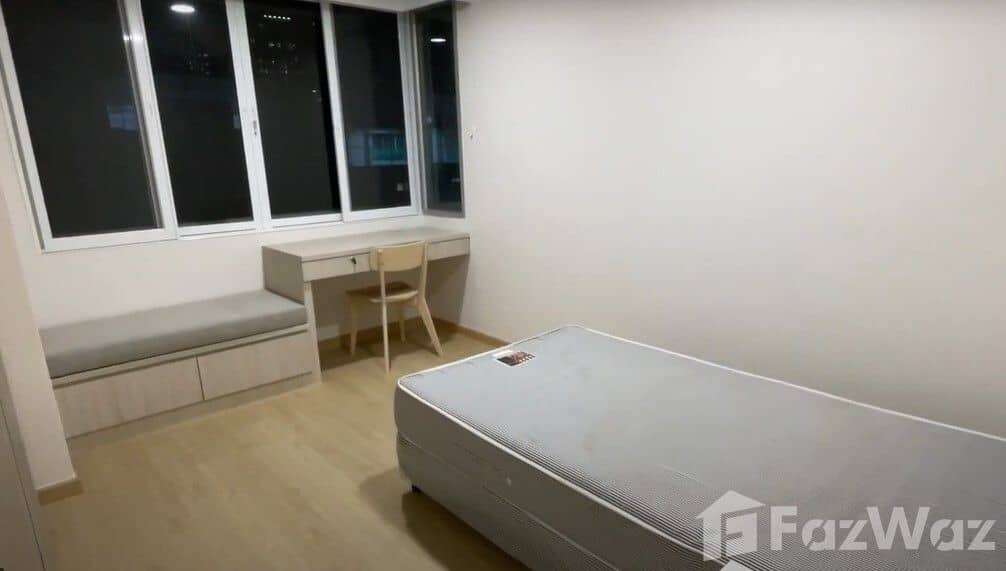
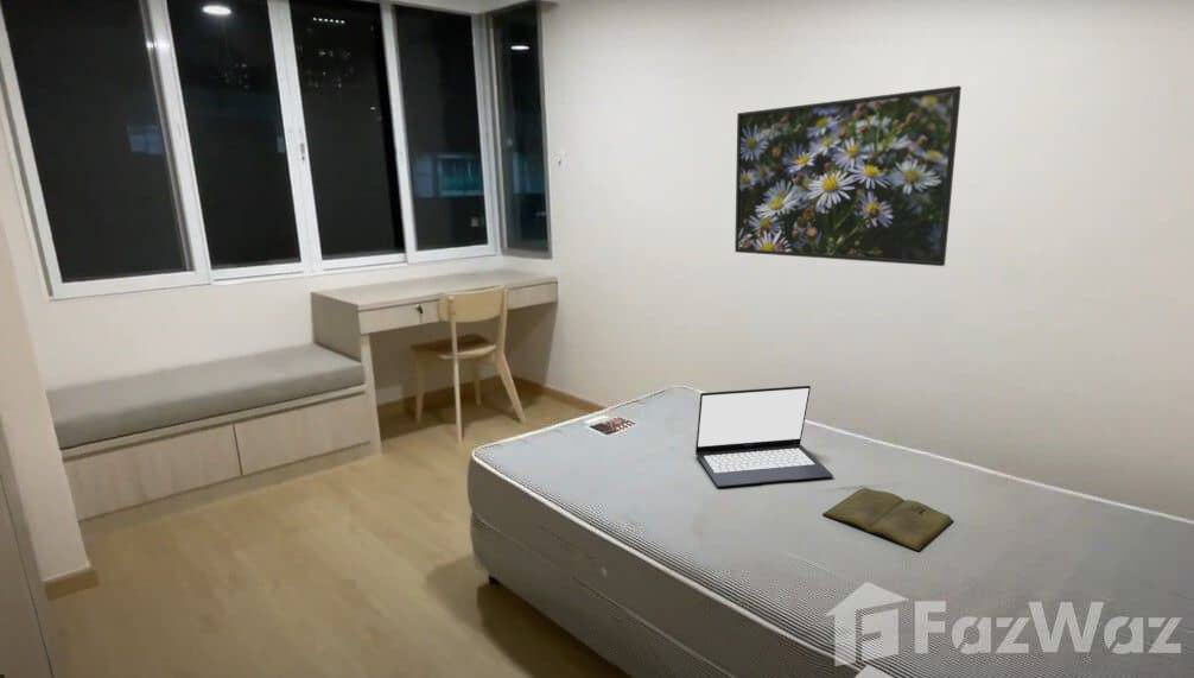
+ laptop (762, 431)
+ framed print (831, 182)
+ book (887, 513)
